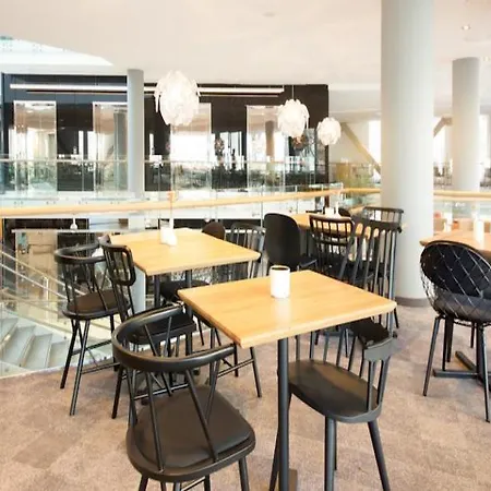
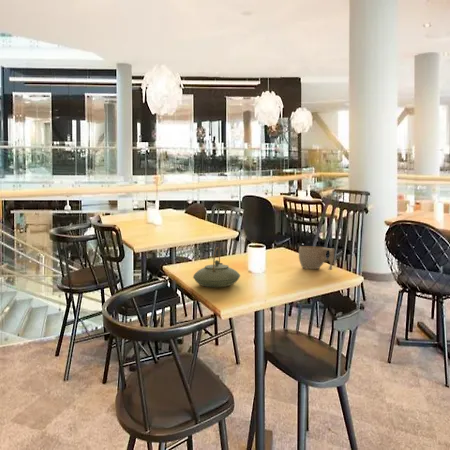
+ cup (316, 258)
+ teapot (217, 265)
